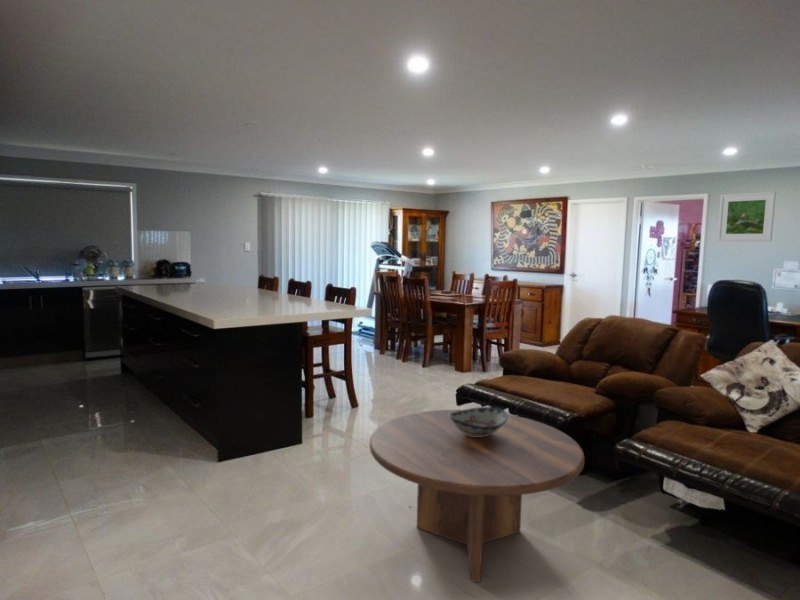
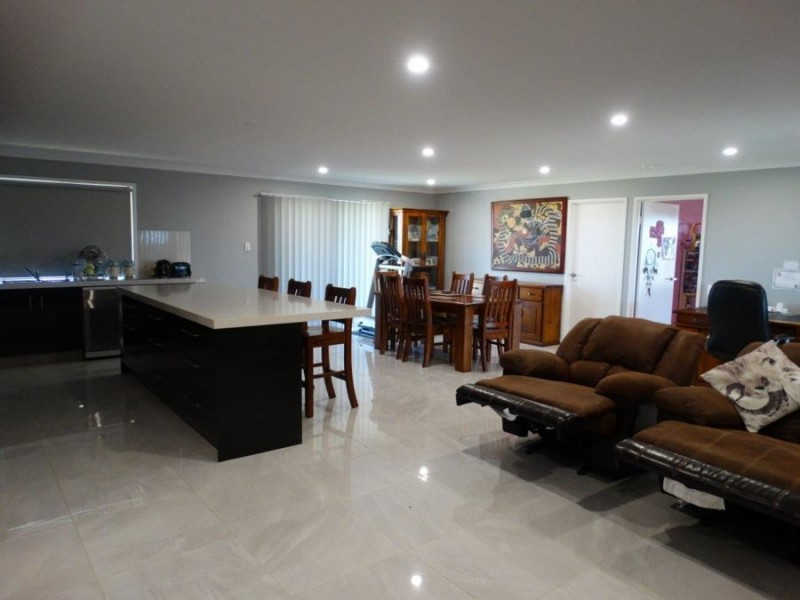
- decorative bowl (477, 423)
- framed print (745, 217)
- coffee table (472, 492)
